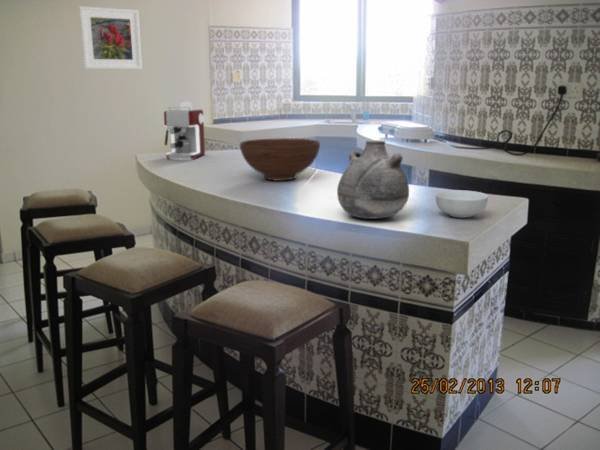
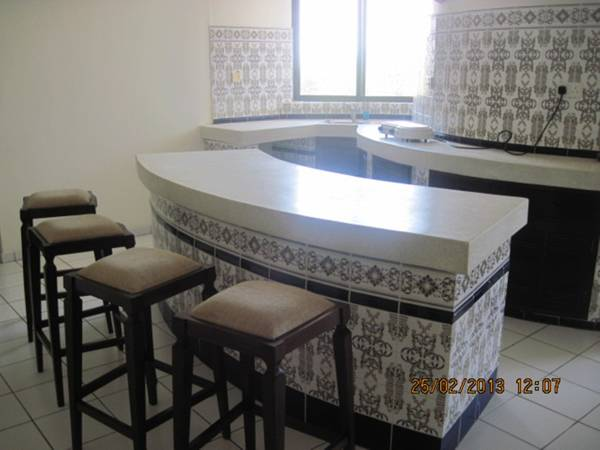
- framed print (111, 38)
- cereal bowl (461, 204)
- vase (373, 178)
- coffee maker (182, 130)
- fruit bowl (280, 160)
